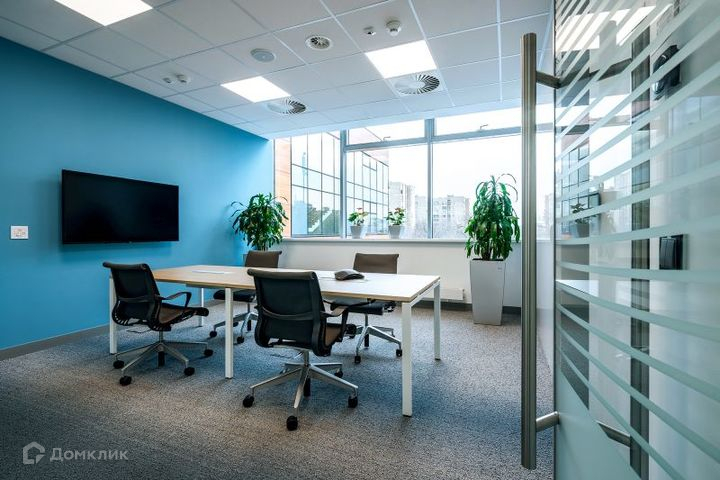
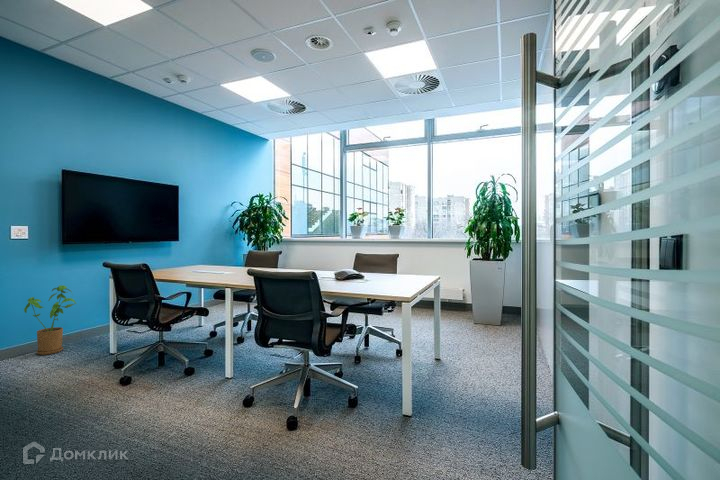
+ house plant (54, 318)
